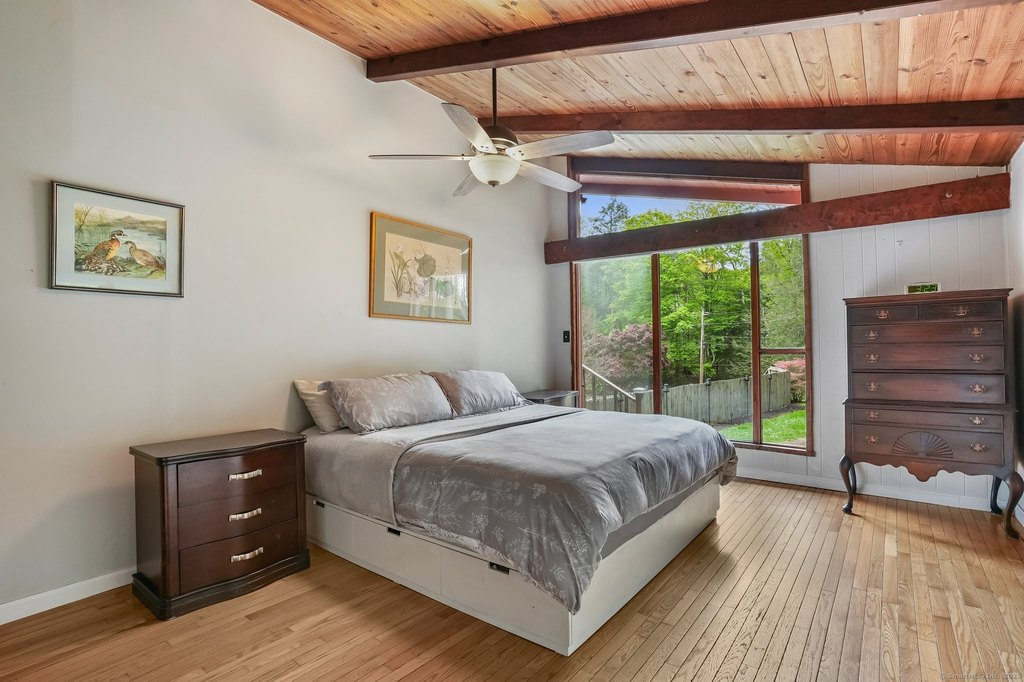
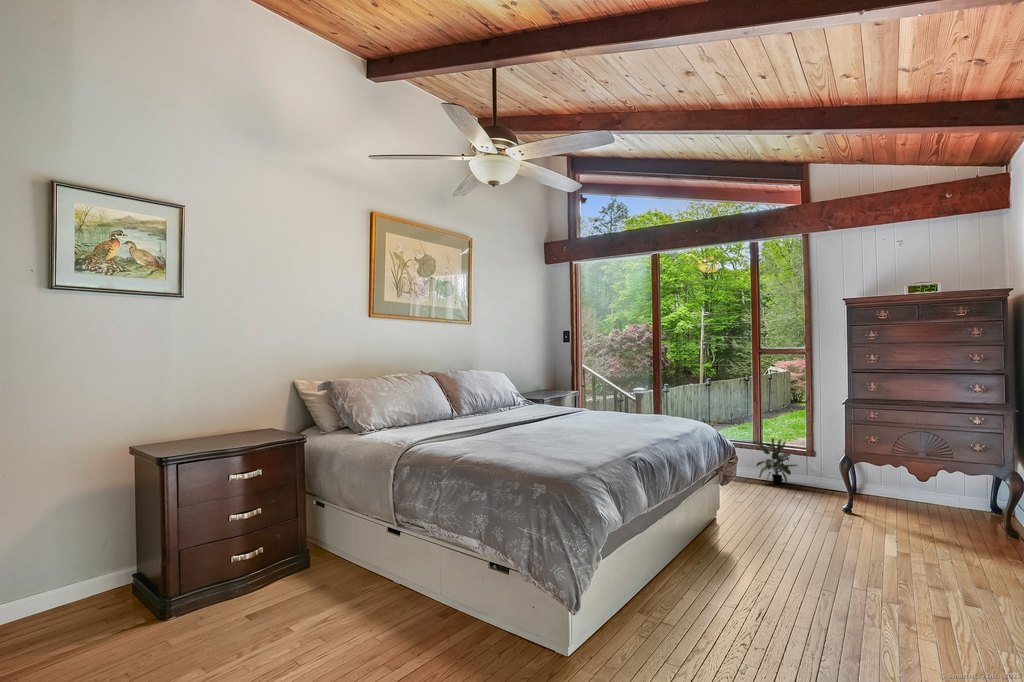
+ potted plant (776, 461)
